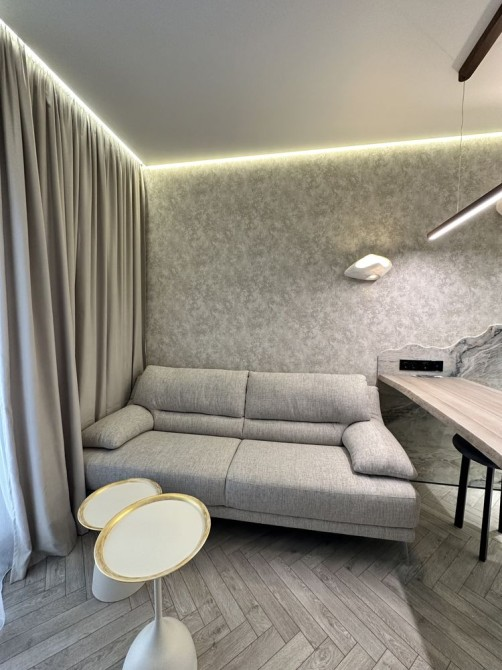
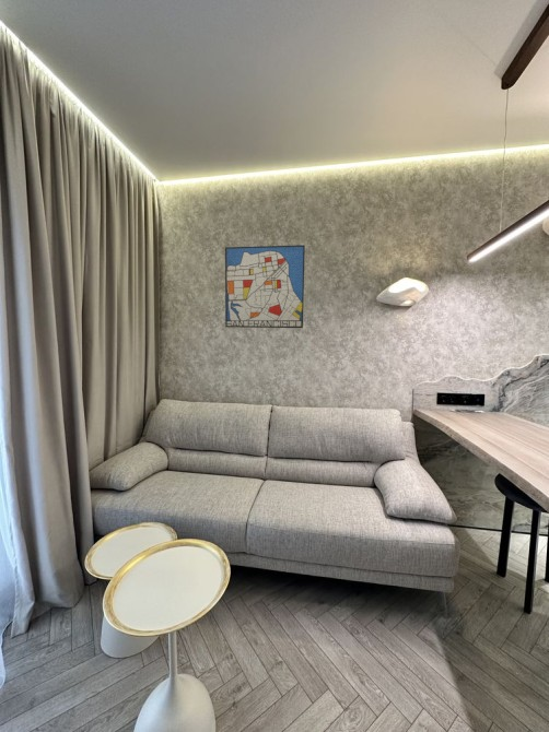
+ wall art (264, 287)
